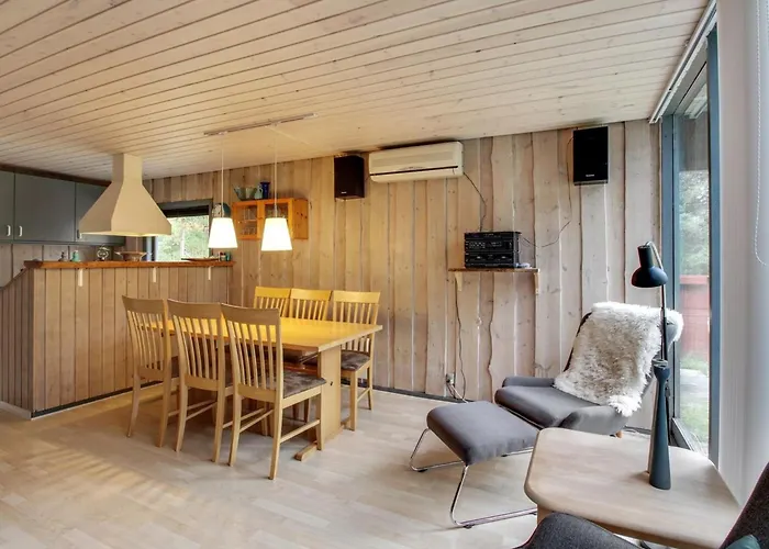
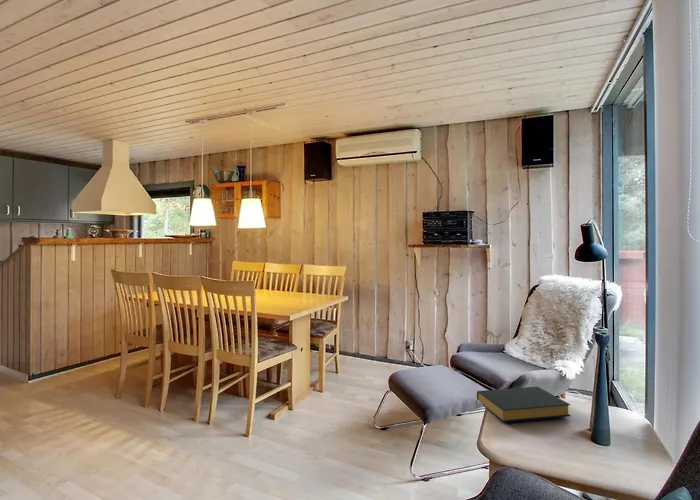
+ hardback book (521, 402)
